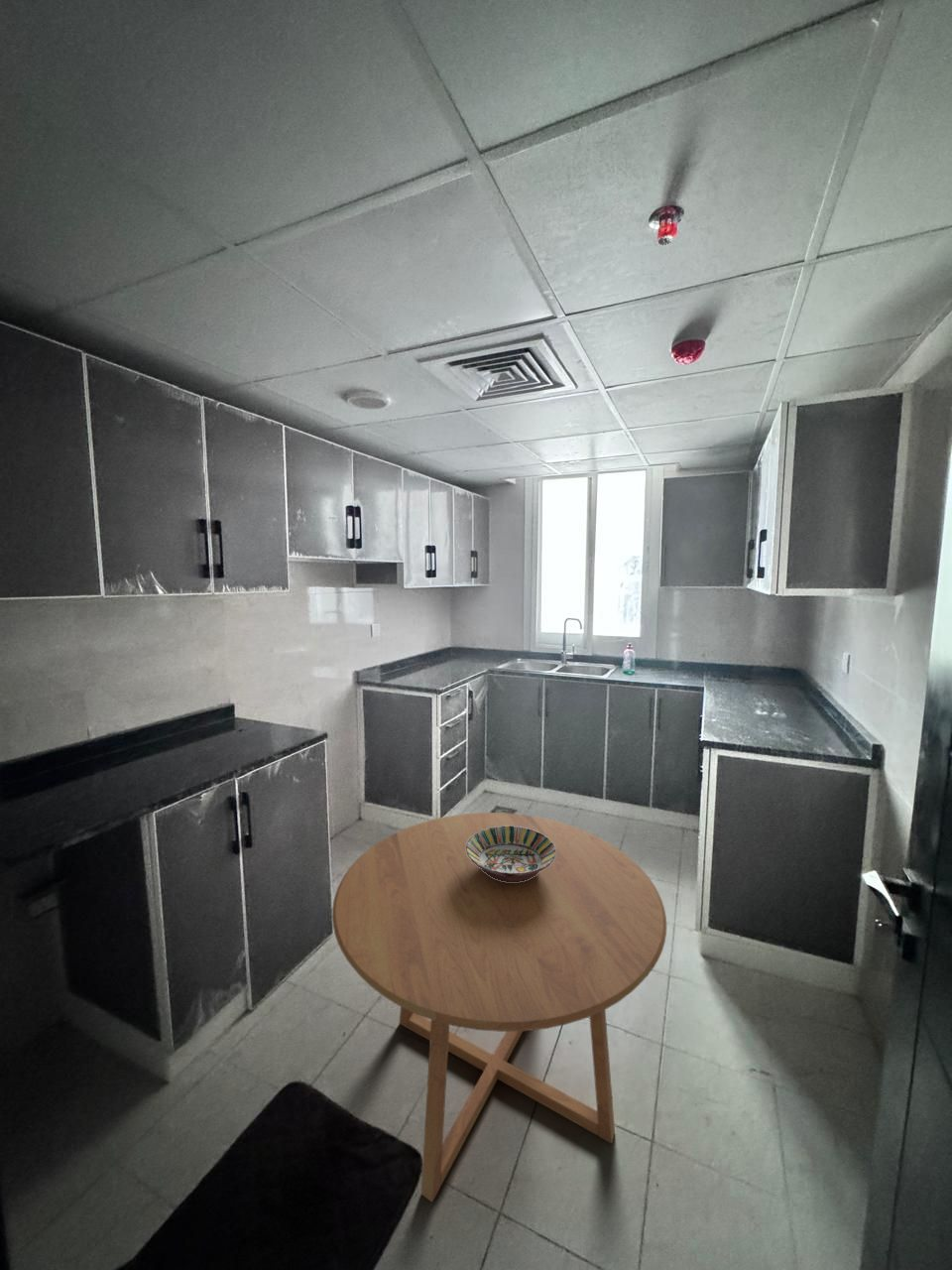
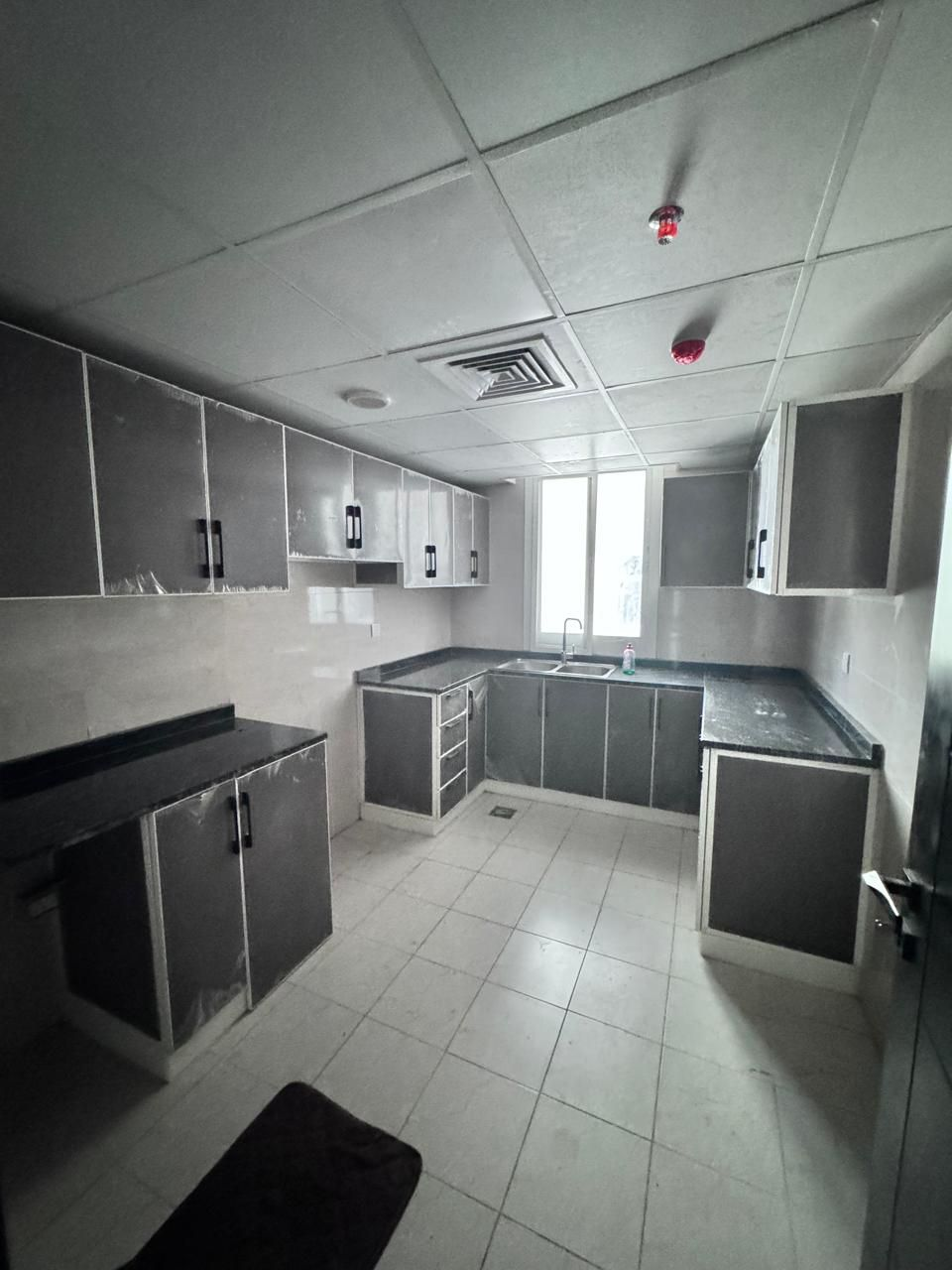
- dining table (496, 979)
- serving bowl (511, 857)
